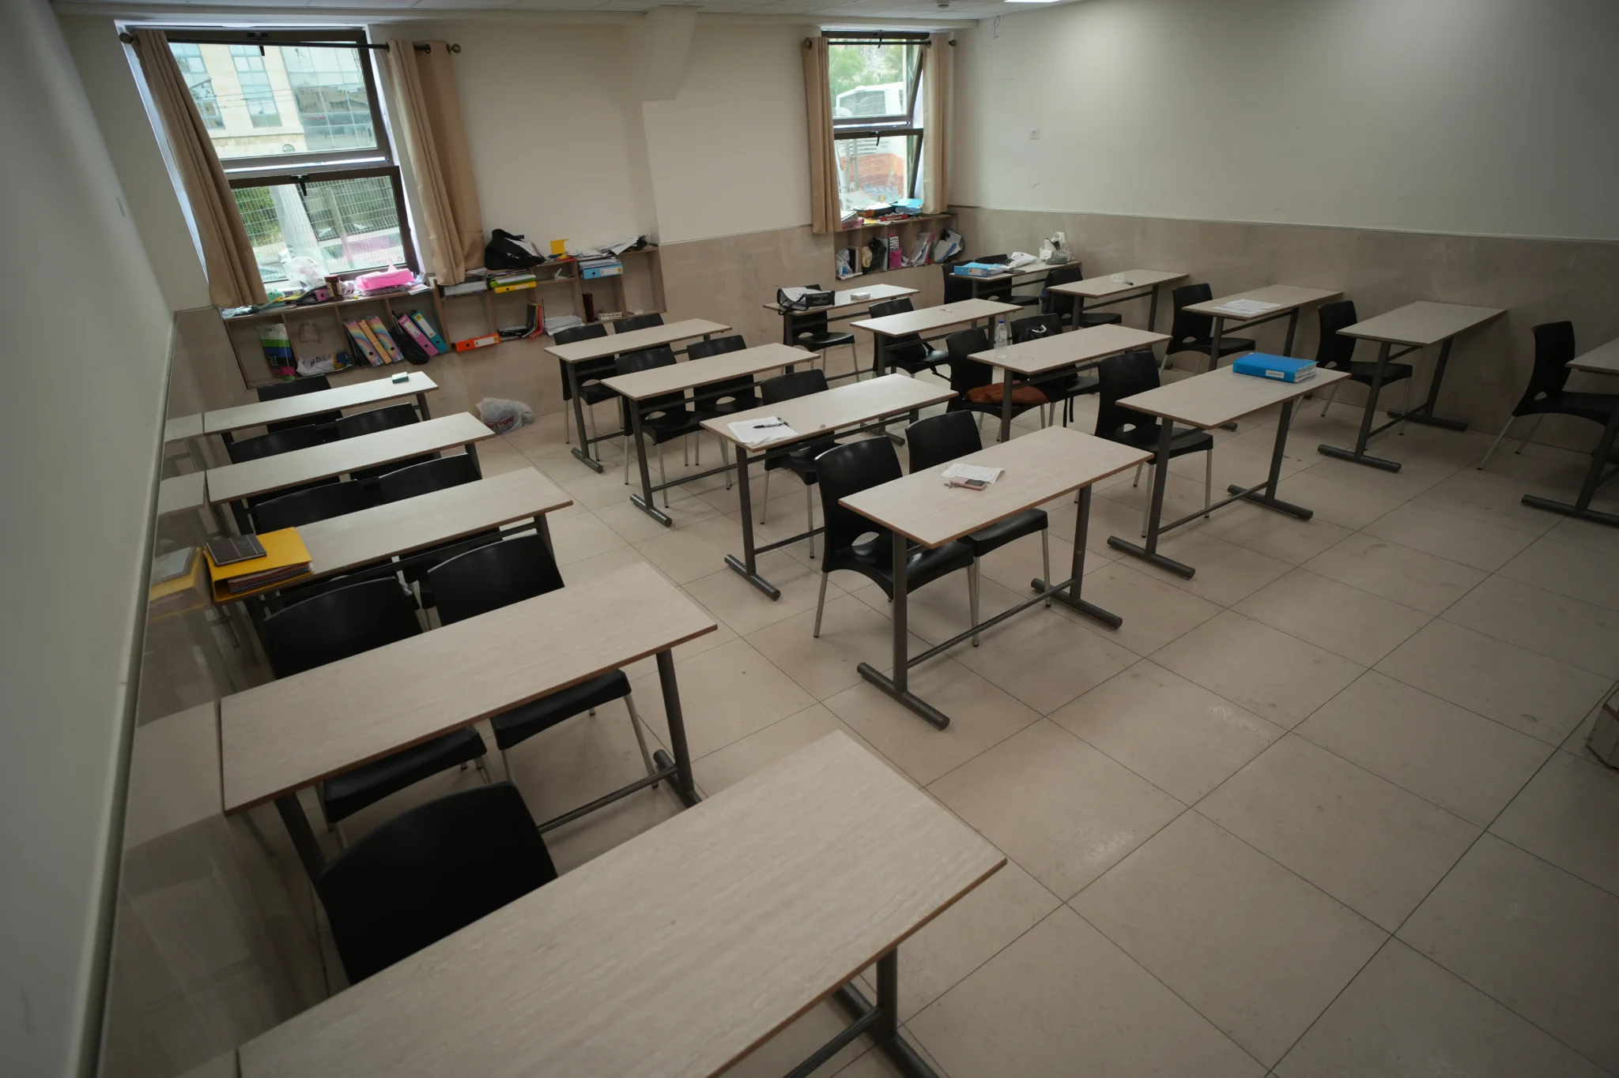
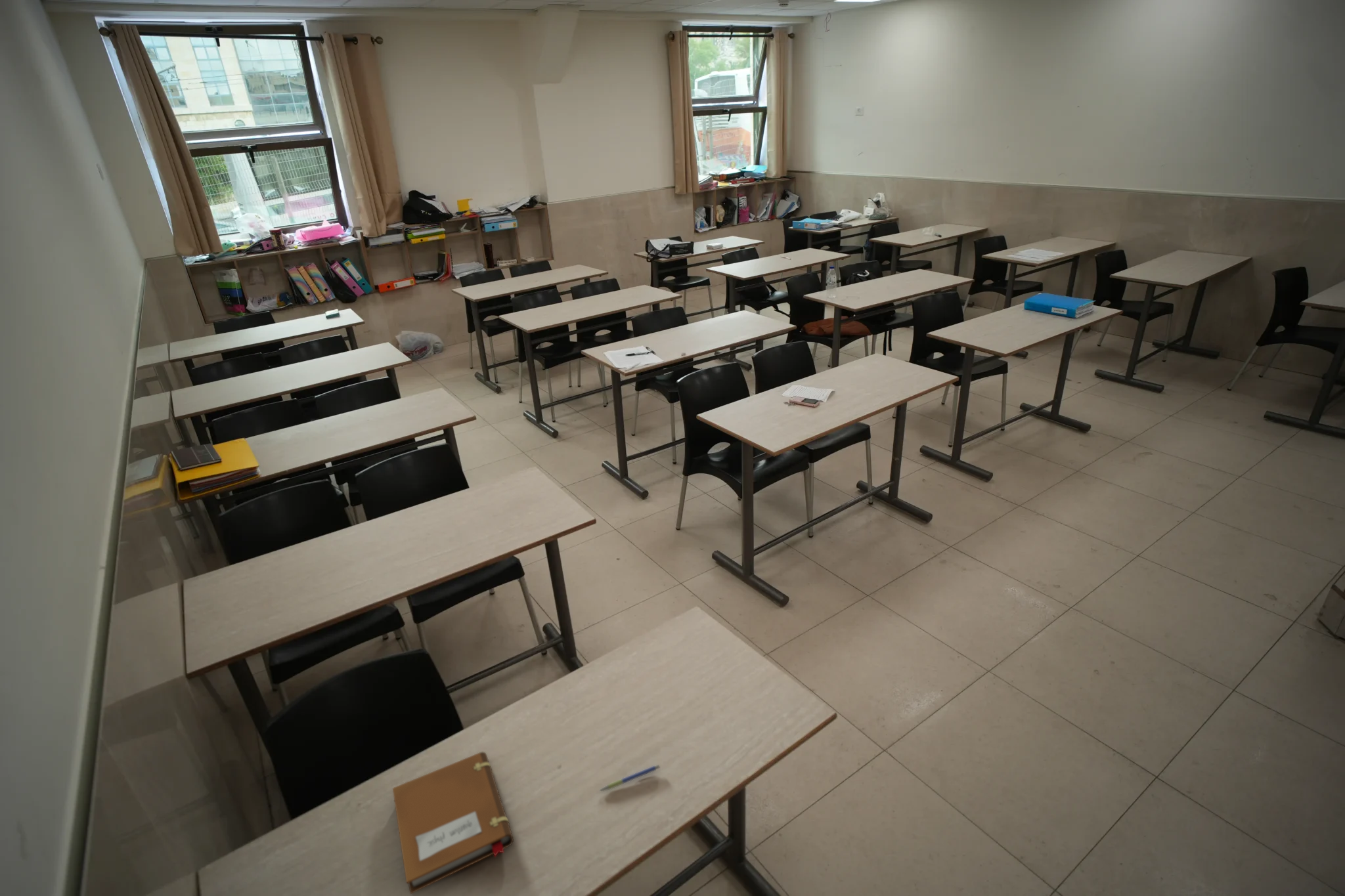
+ pen (630, 778)
+ notebook (452, 817)
